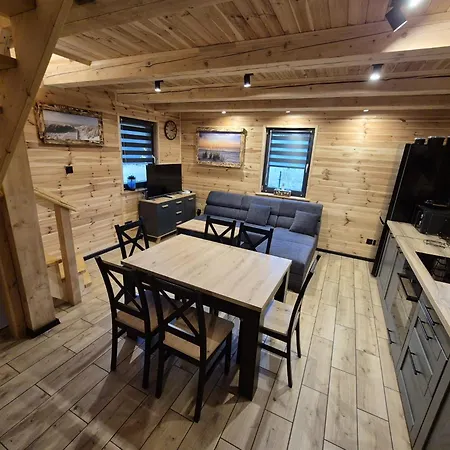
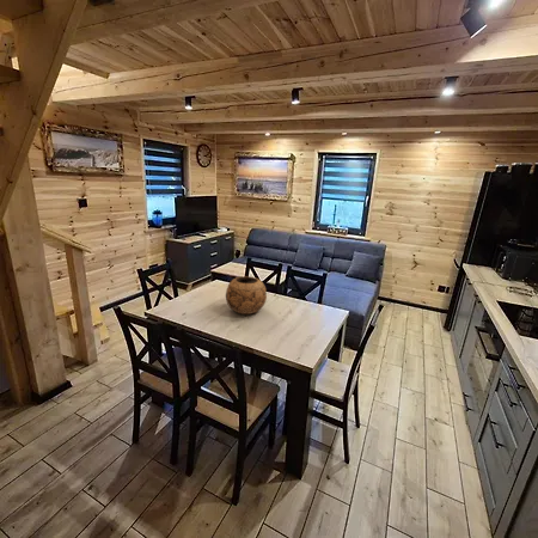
+ decorative bowl (245, 294)
